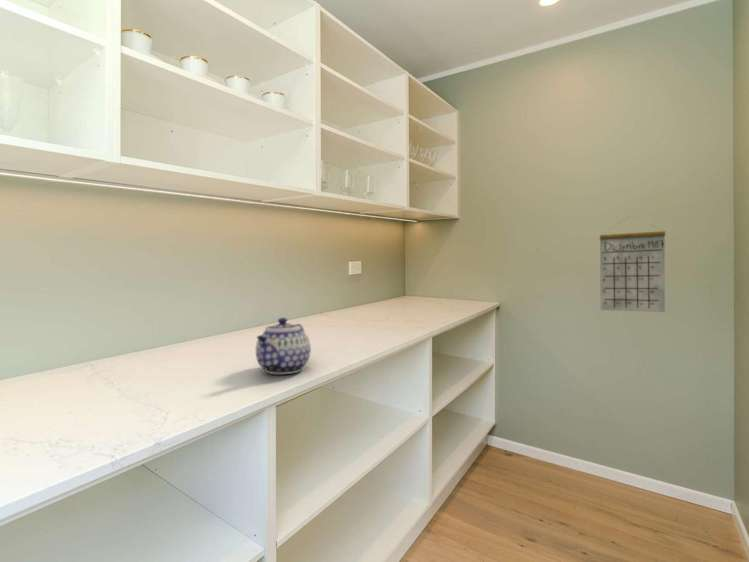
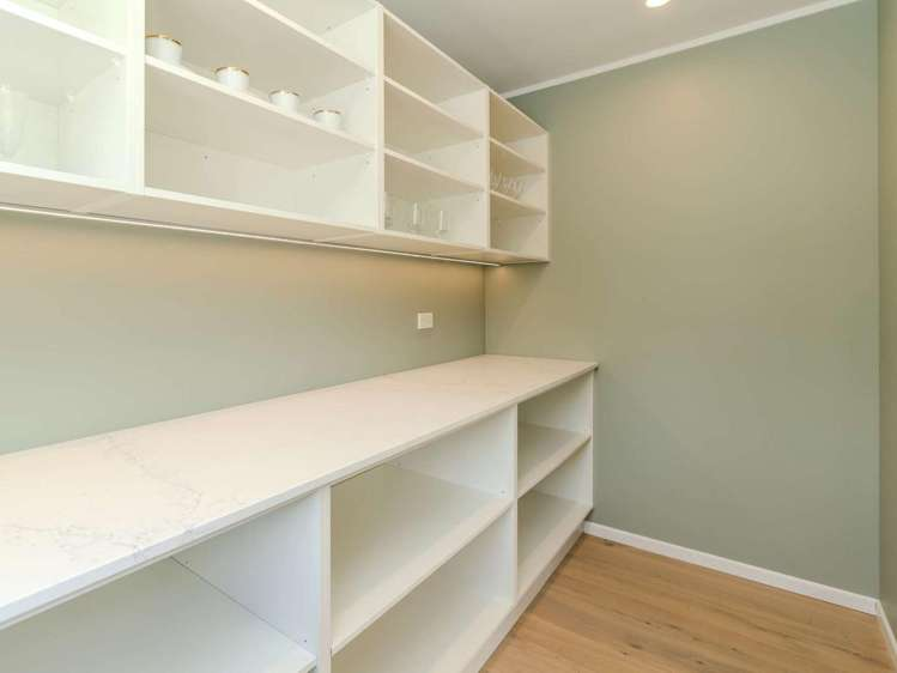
- teapot (283, 344)
- calendar (631, 262)
